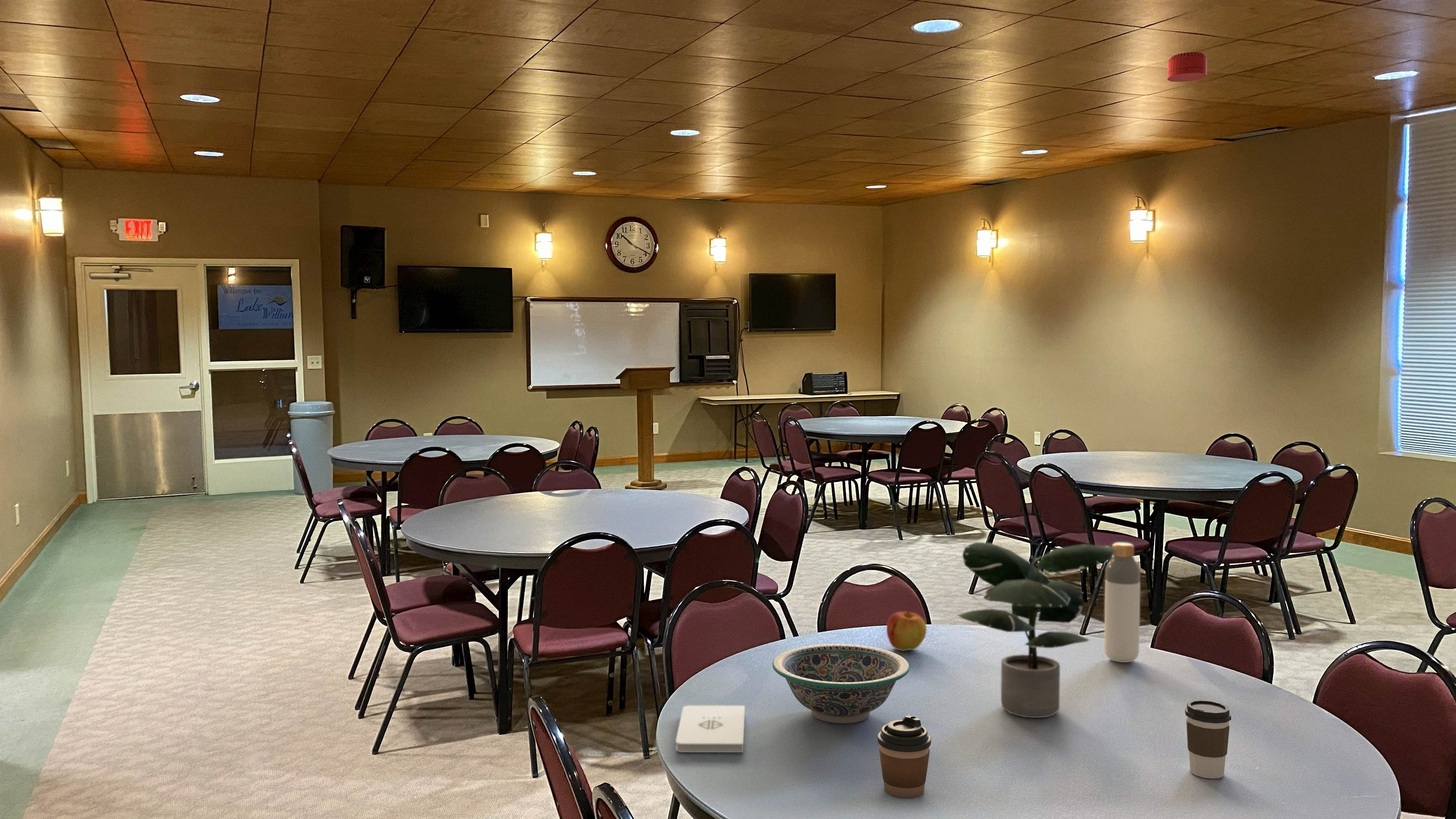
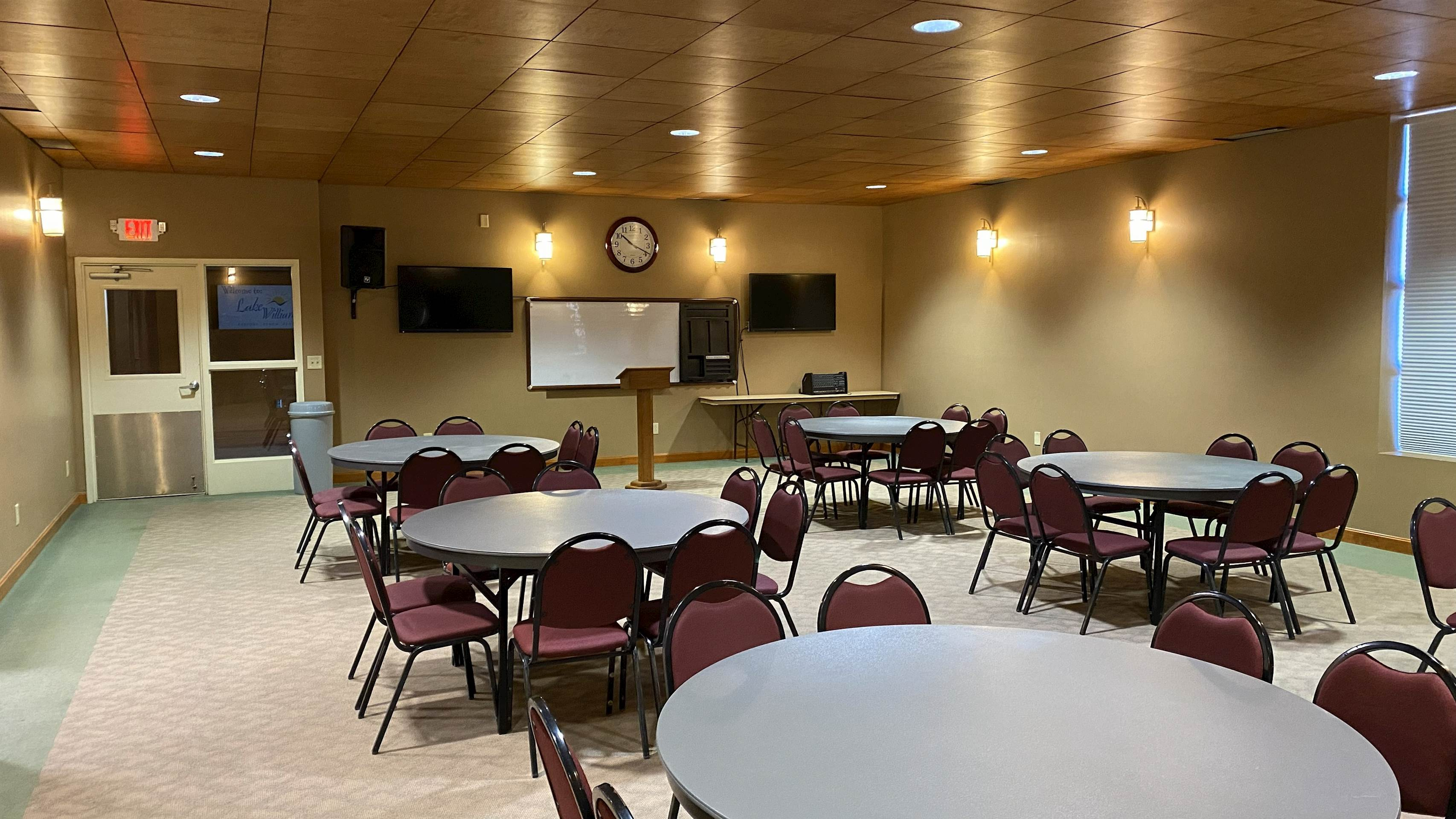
- potted plant (1034, 629)
- notepad (712, 728)
- coffee cup (904, 755)
- decorative bowl (840, 688)
- coffee cup (1207, 739)
- bottle (1122, 601)
- smoke detector (1187, 66)
- apple (906, 629)
